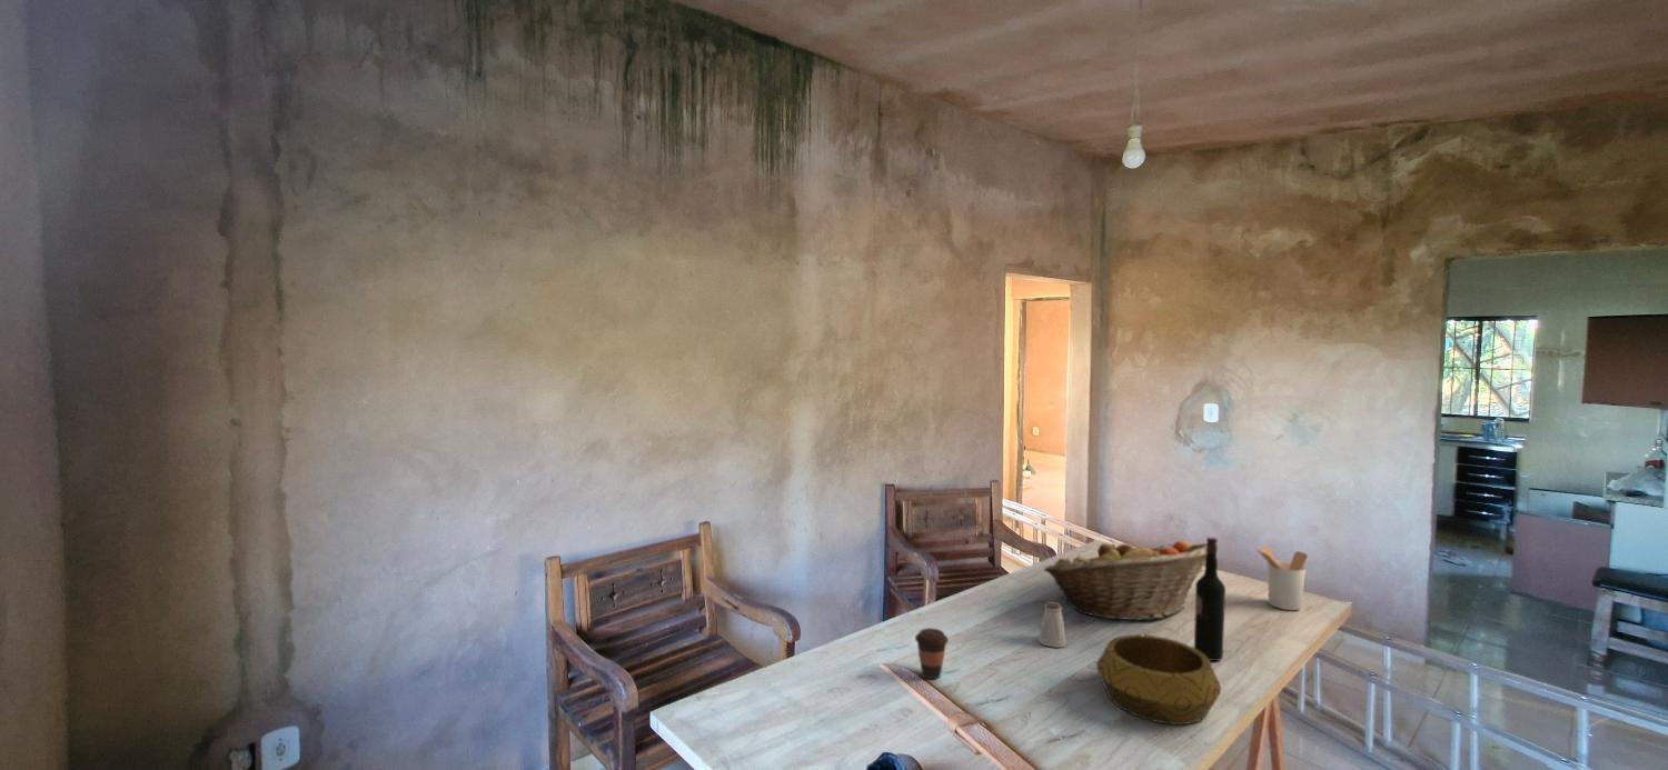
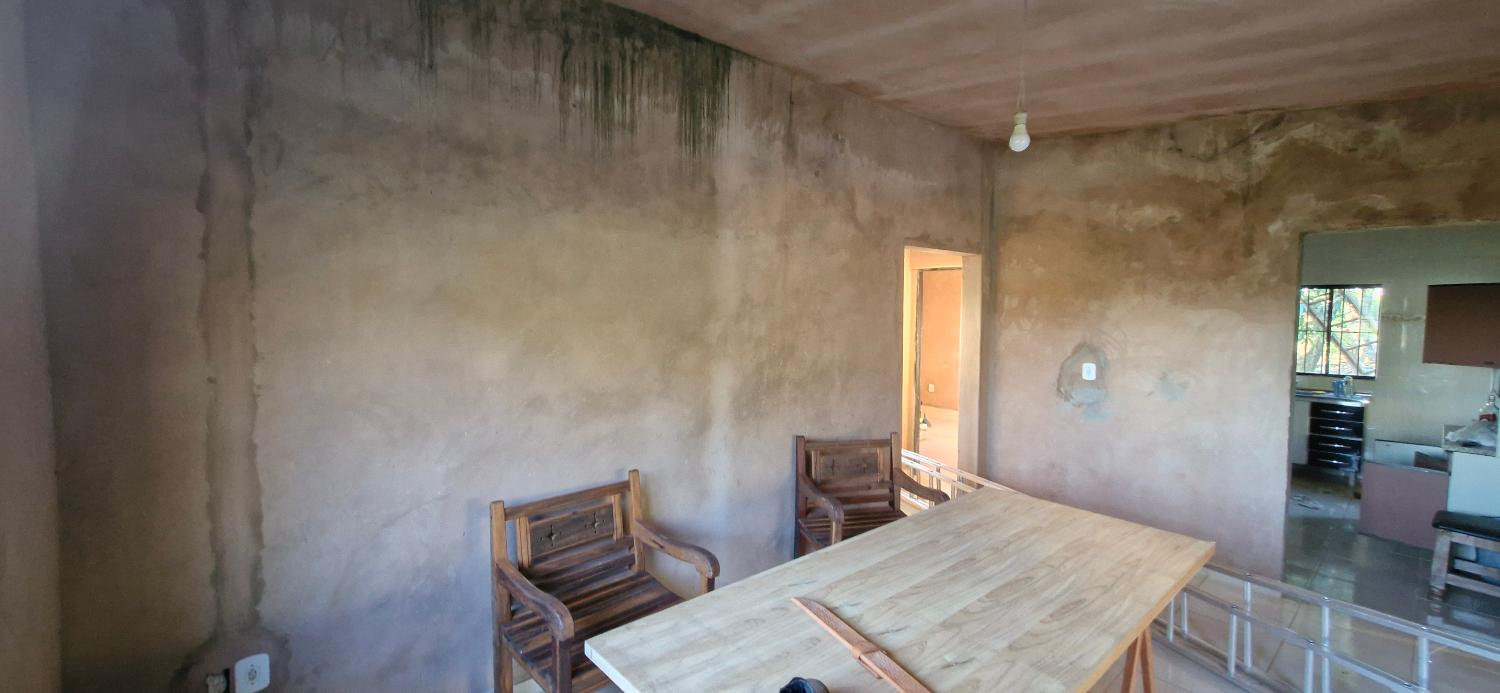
- saltshaker (1052, 622)
- utensil holder (1278, 576)
- fruit basket (1129, 570)
- decorative bowl (1156, 677)
- wine bottle (1210, 597)
- coffee cup (931, 653)
